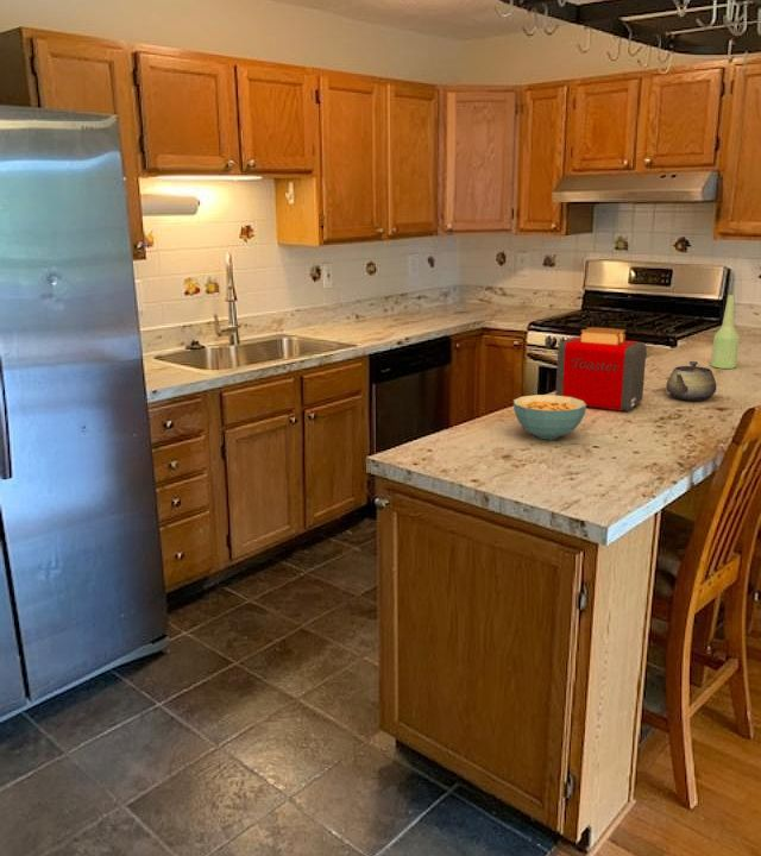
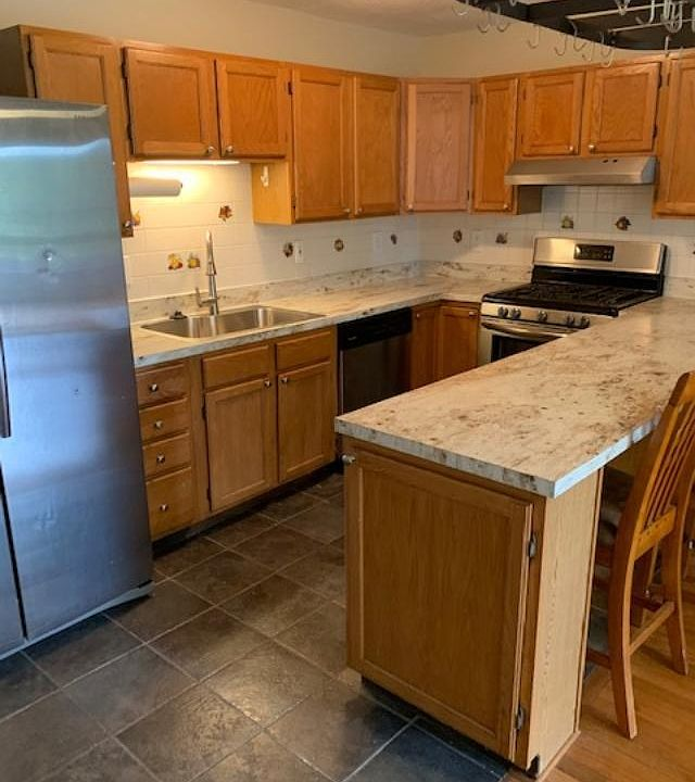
- bottle (727, 331)
- teapot (691, 379)
- cereal bowl (548, 418)
- toaster (599, 366)
